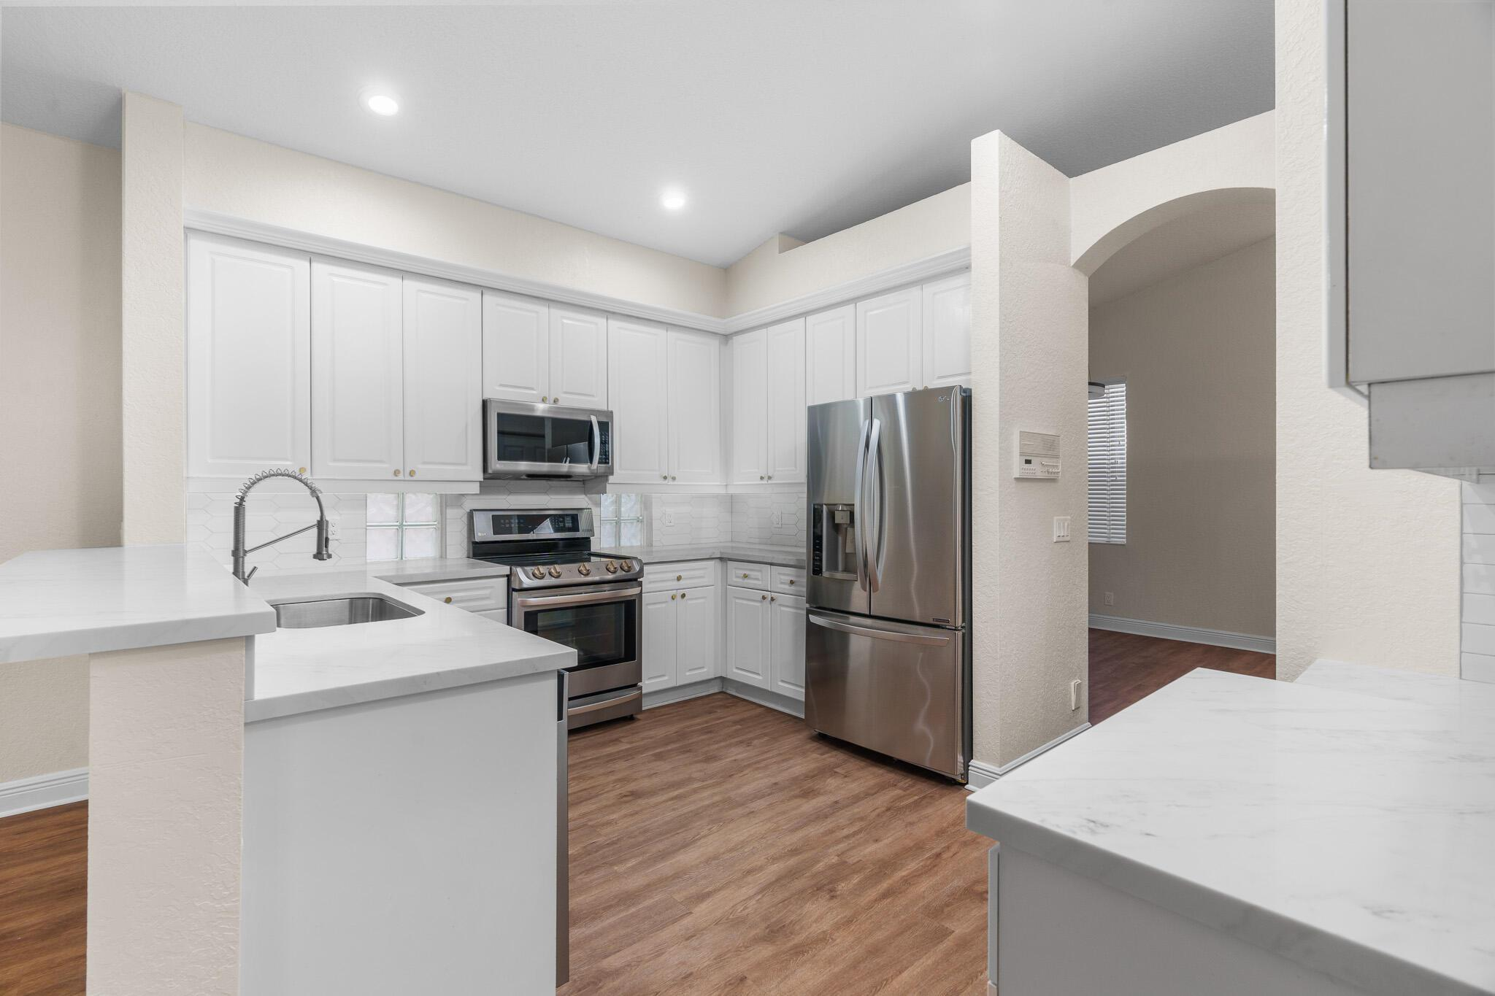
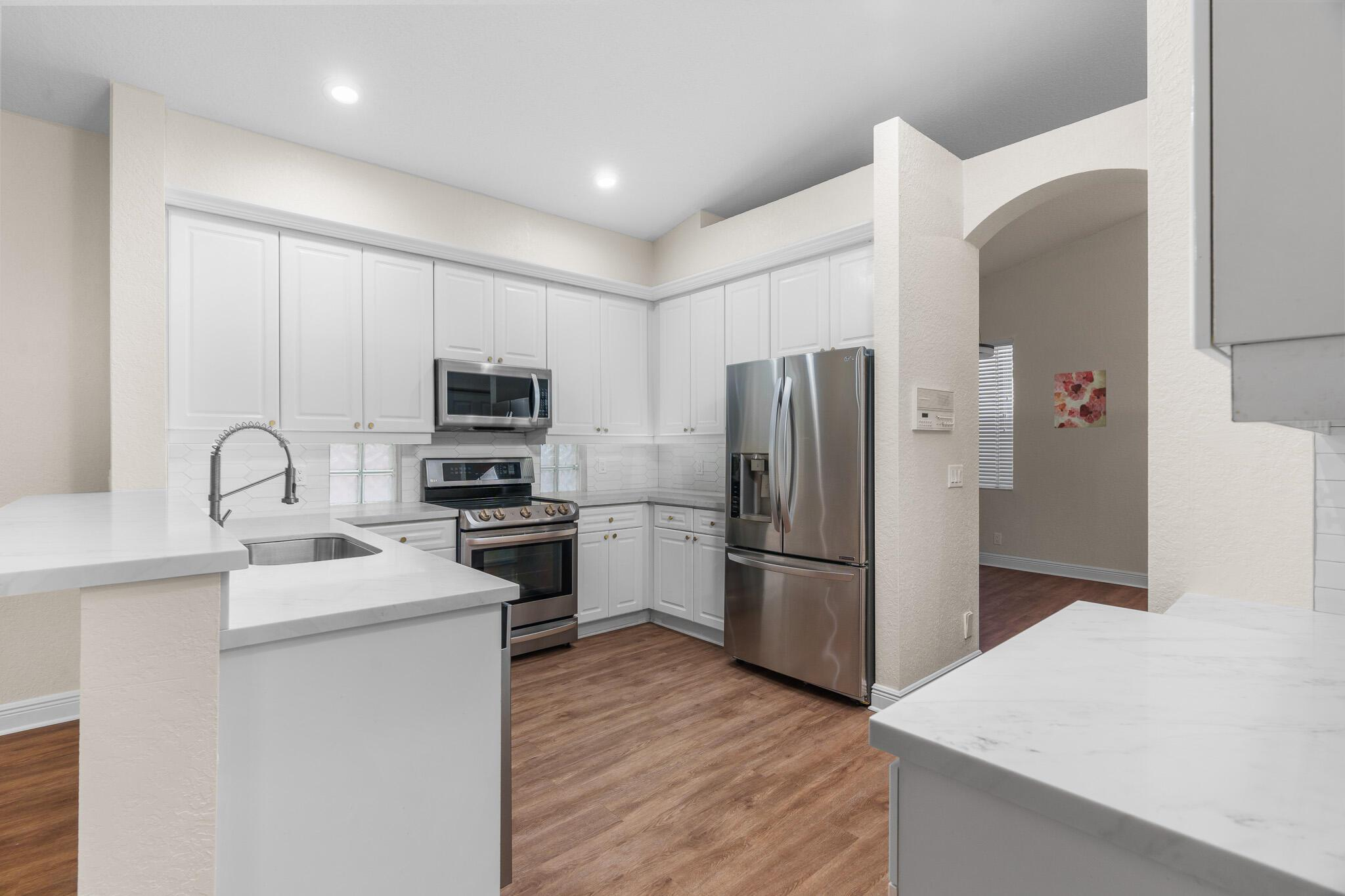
+ wall art (1079, 400)
